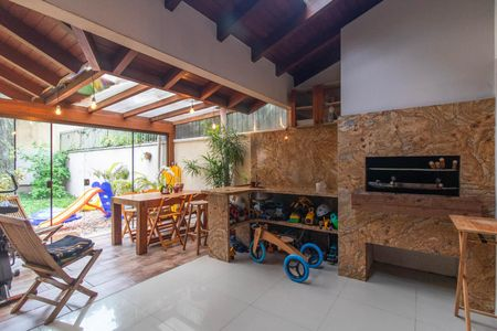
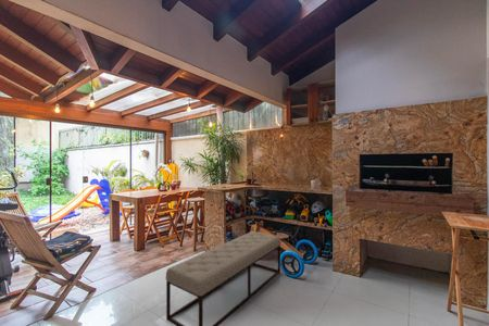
+ bench (233, 269)
